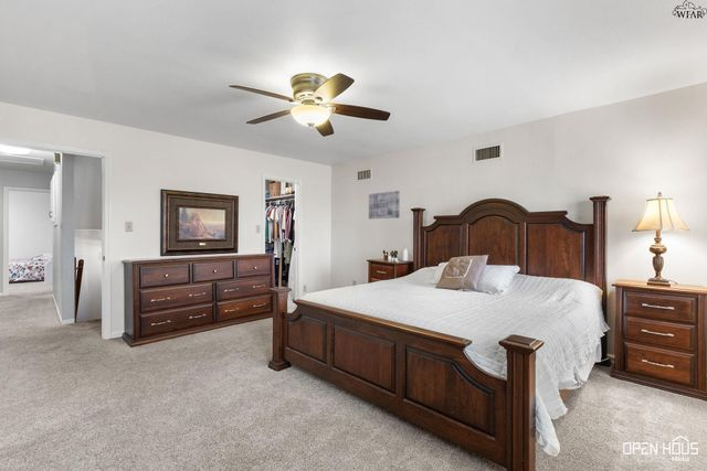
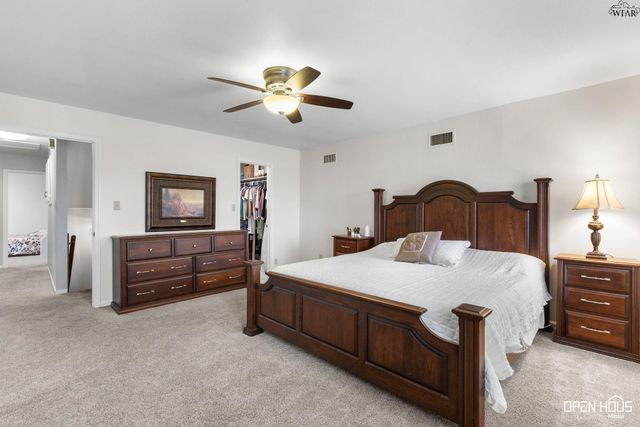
- wall art (383, 205)
